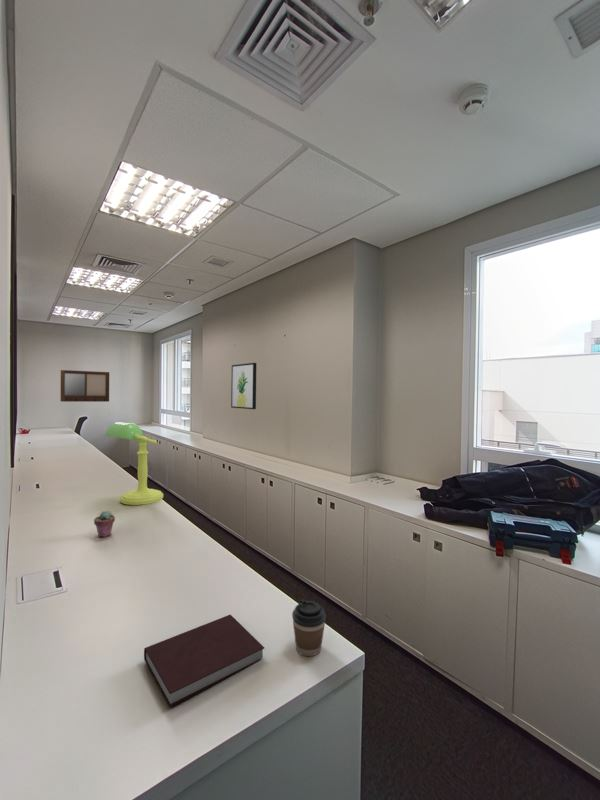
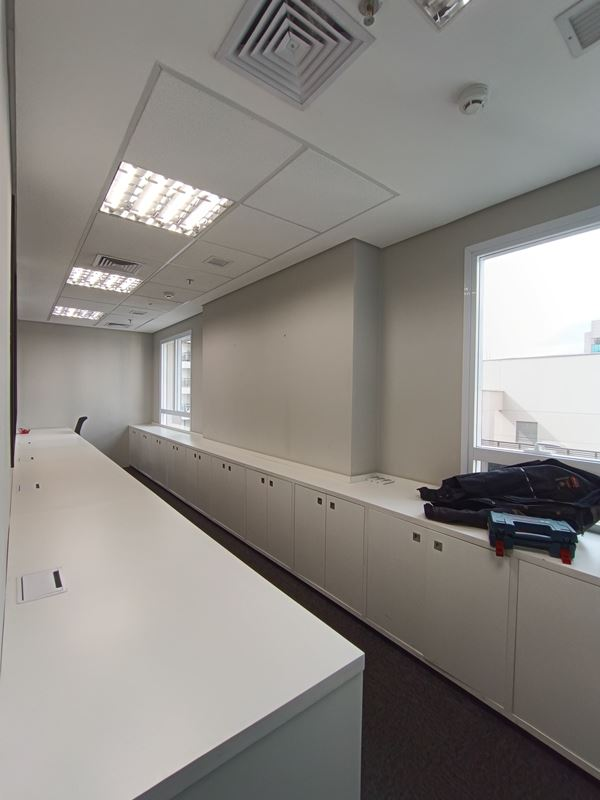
- notebook (204, 653)
- wall art (243, 386)
- writing board (86, 386)
- desk lamp (138, 461)
- coffee cup (308, 625)
- potted succulent (104, 522)
